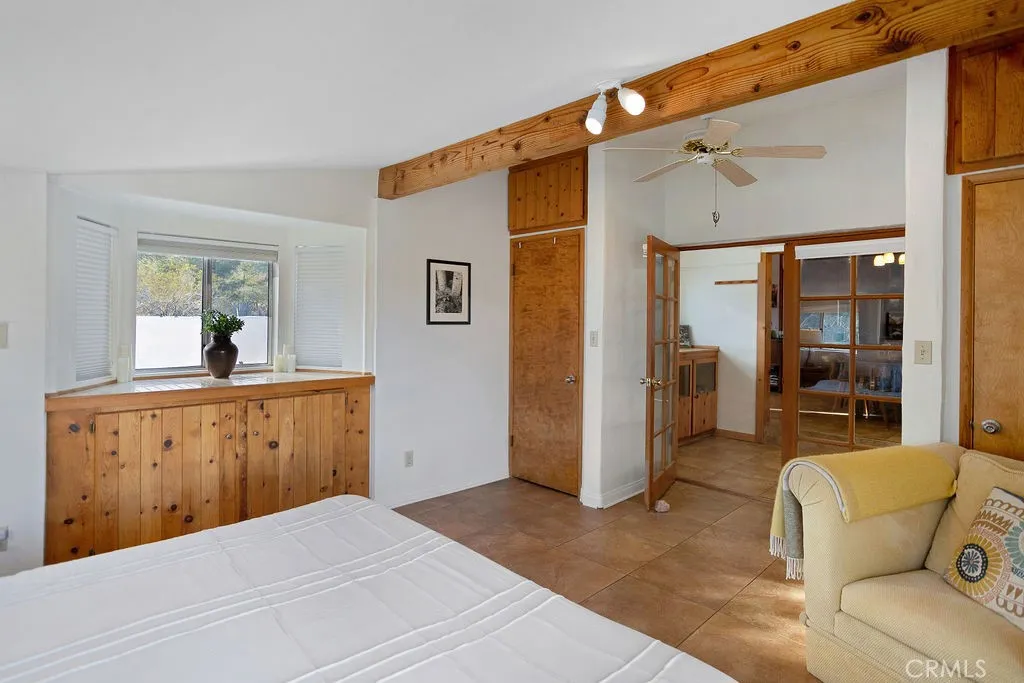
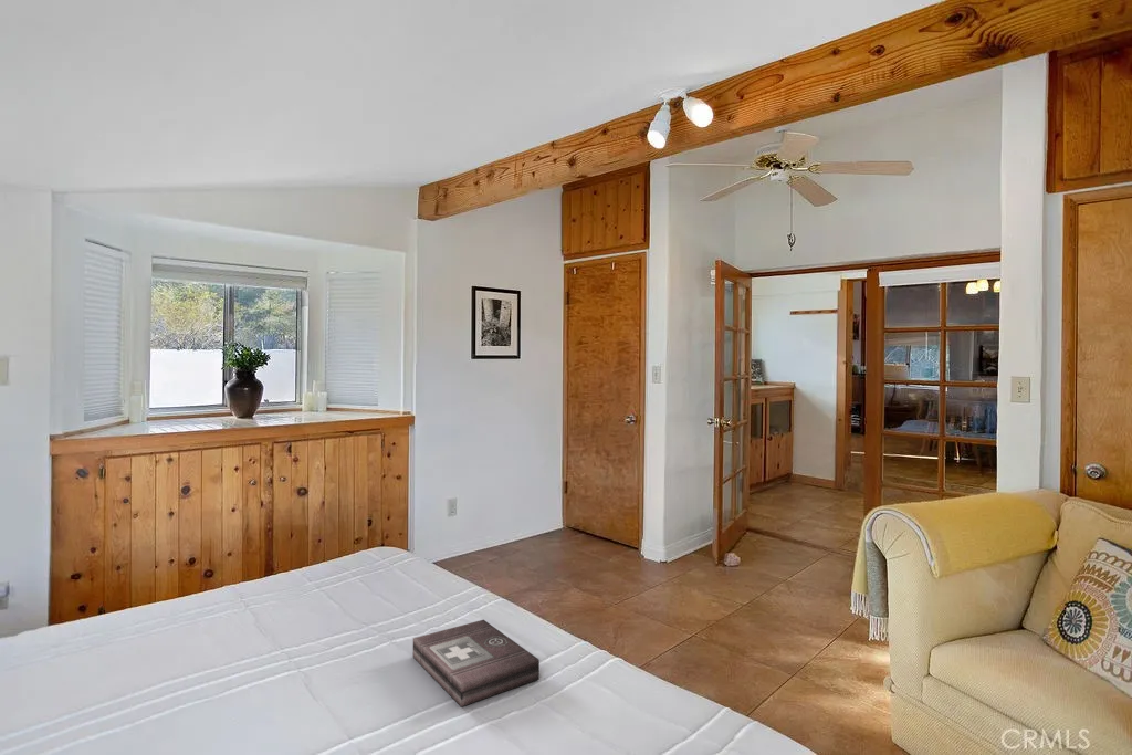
+ first aid kit (473, 658)
